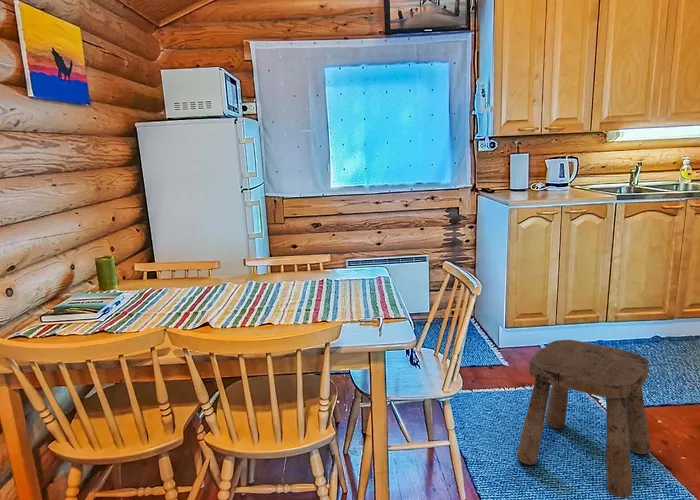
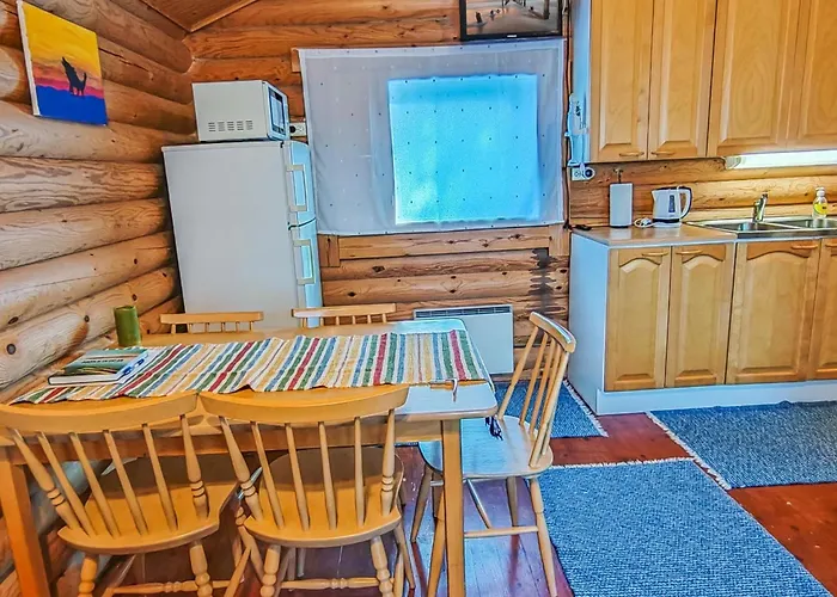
- stool (588, 393)
